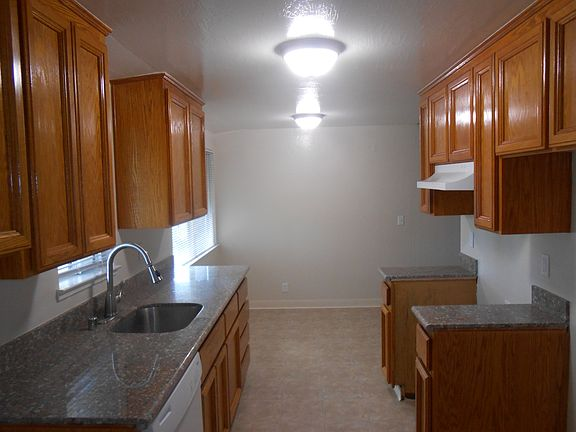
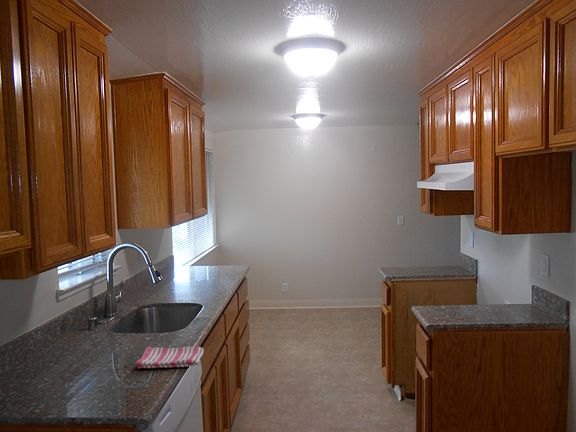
+ dish towel (171, 356)
